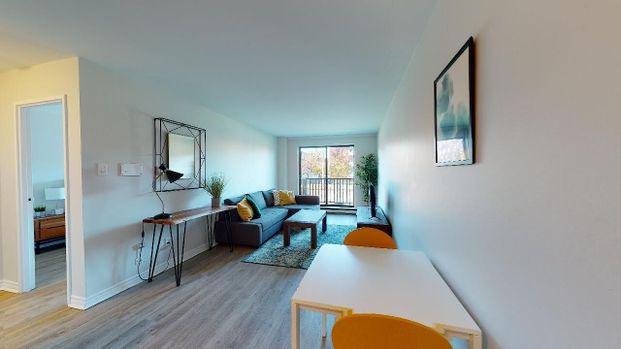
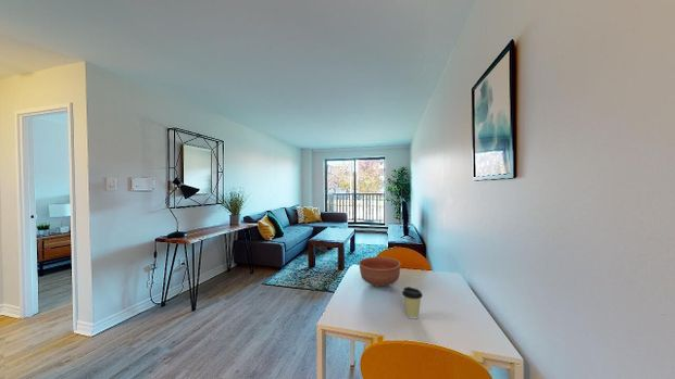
+ bowl (379, 273)
+ coffee cup (412, 302)
